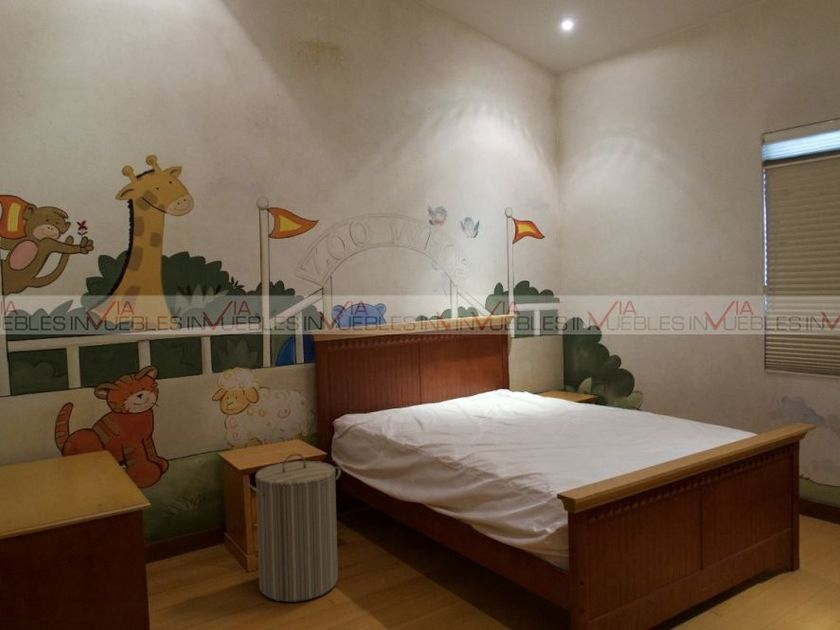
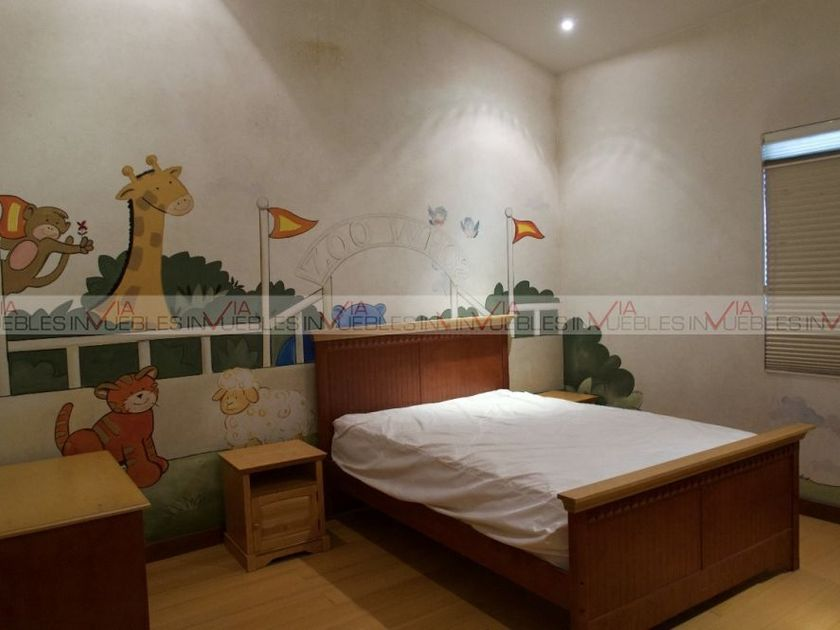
- laundry hamper (297, 518)
